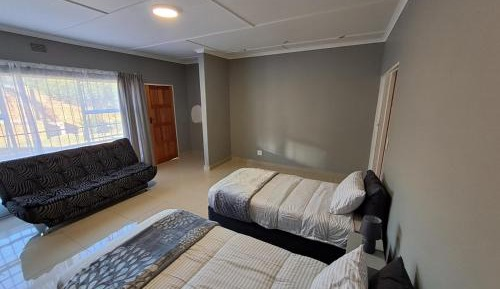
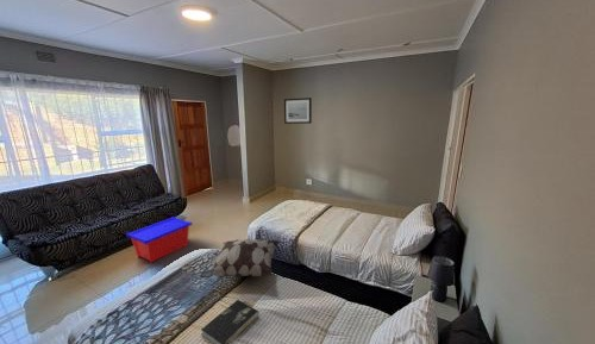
+ wall art (298, 111)
+ decorative pillow (243, 257)
+ book (231, 321)
+ storage bin (162, 238)
